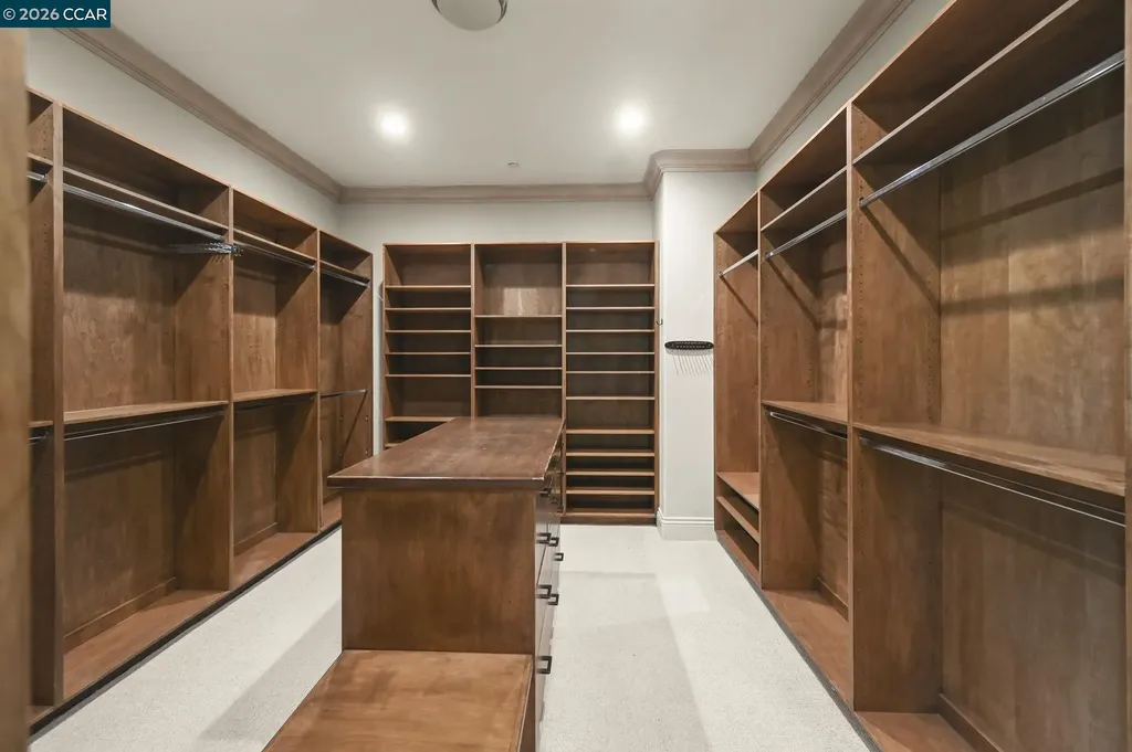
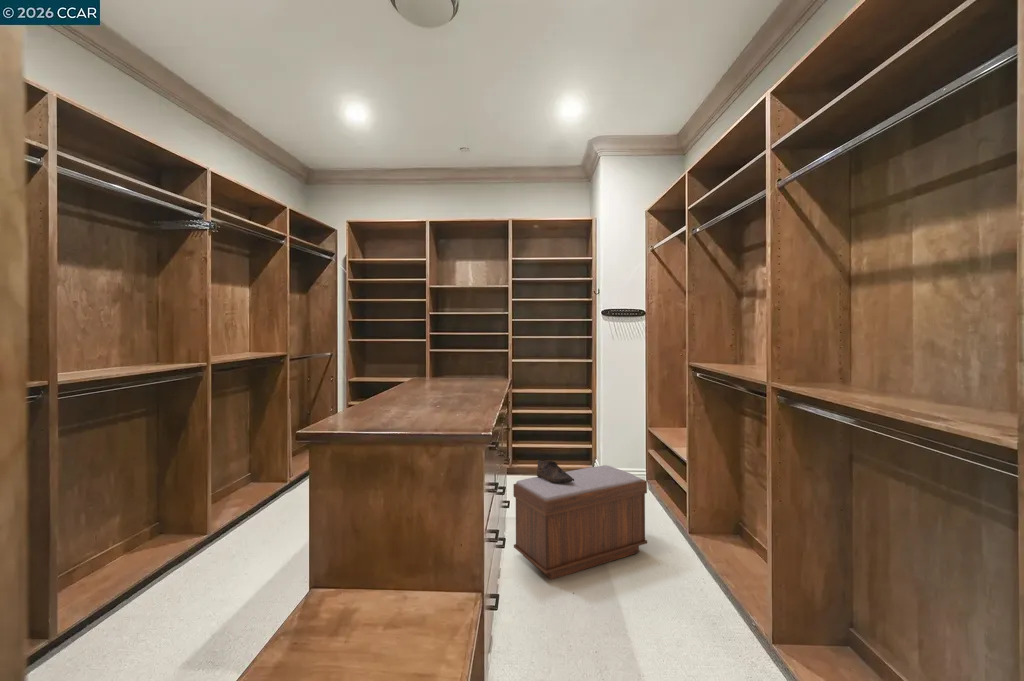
+ shoe (554, 470)
+ bench (580, 515)
